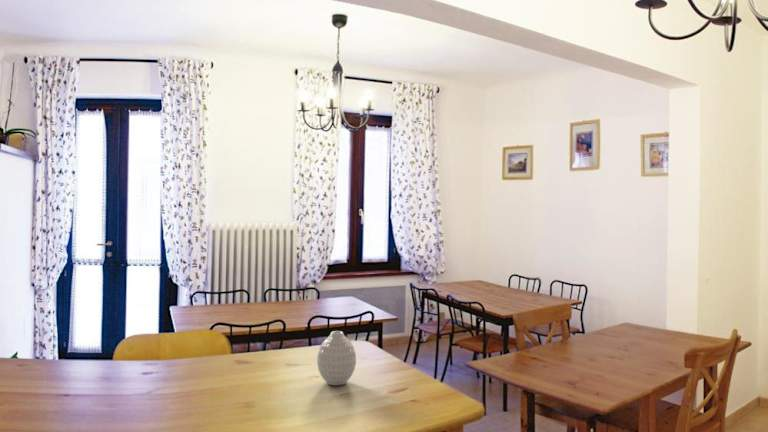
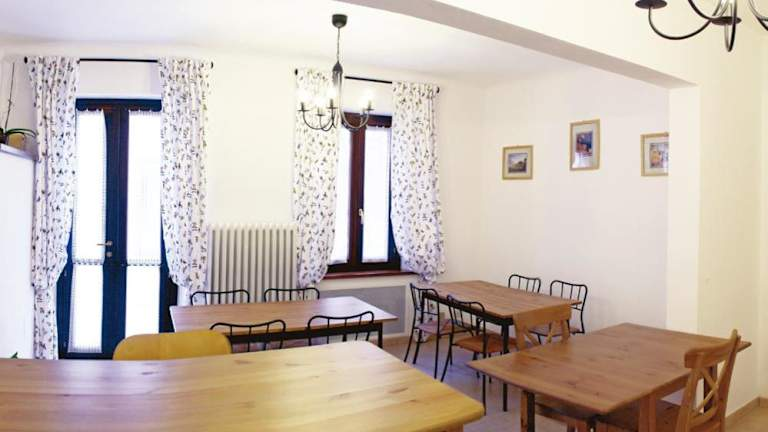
- vase (336, 357)
